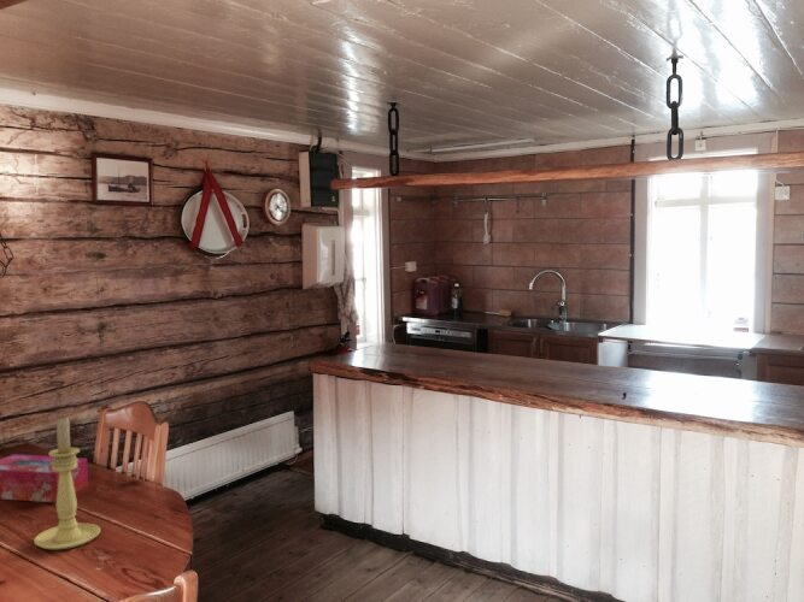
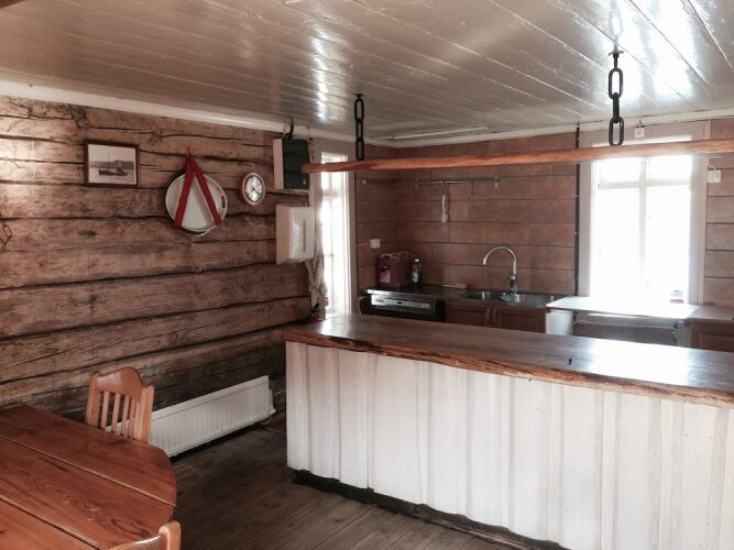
- tissue box (34, 477)
- candle holder (65, 477)
